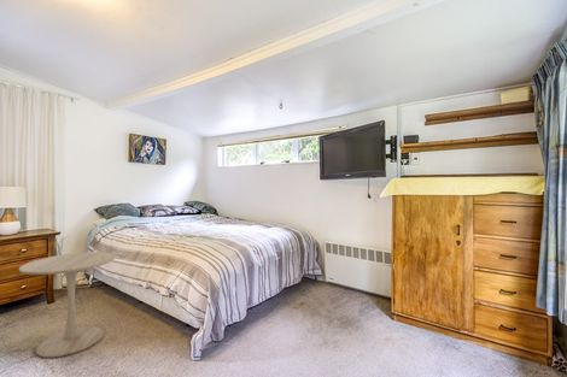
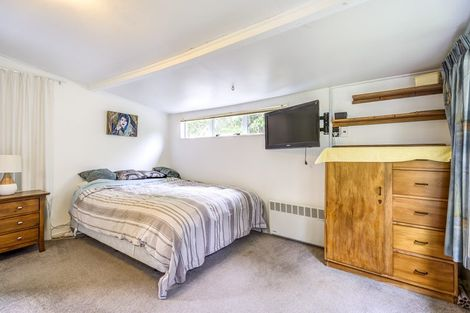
- side table (71, 300)
